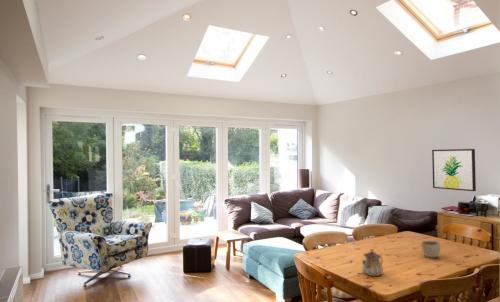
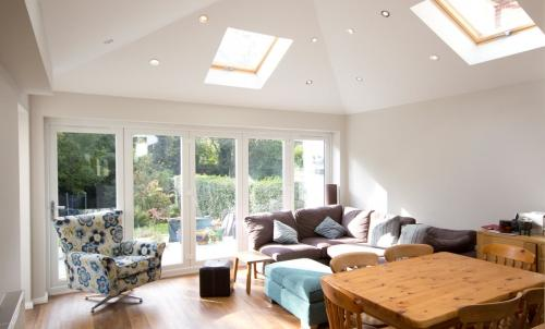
- cup (432, 248)
- teapot (373, 260)
- wall art (452, 169)
